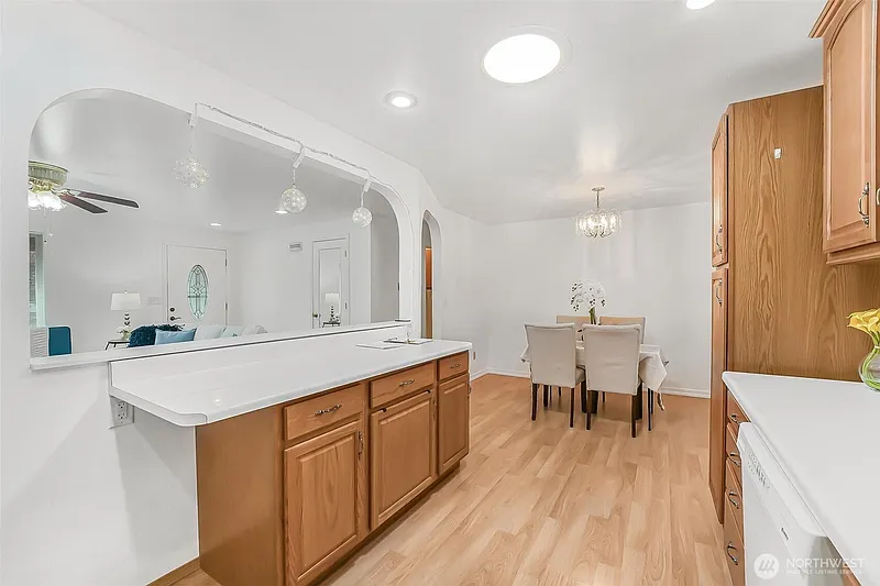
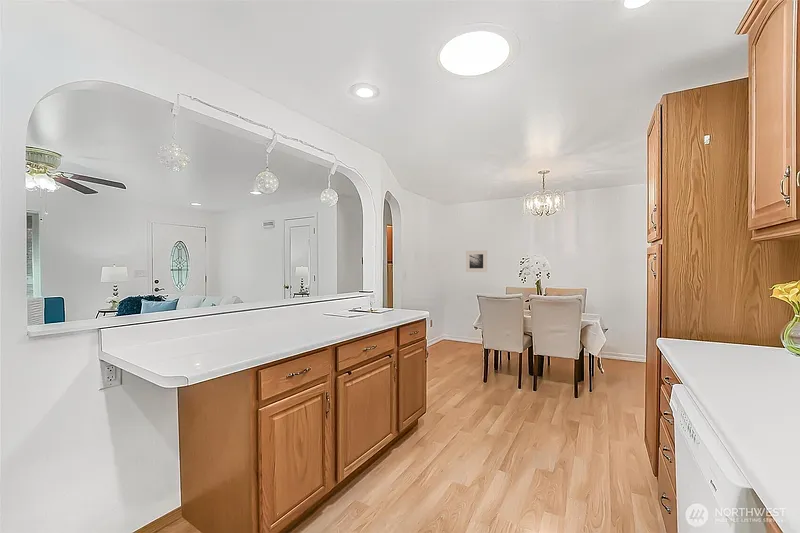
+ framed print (476, 261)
